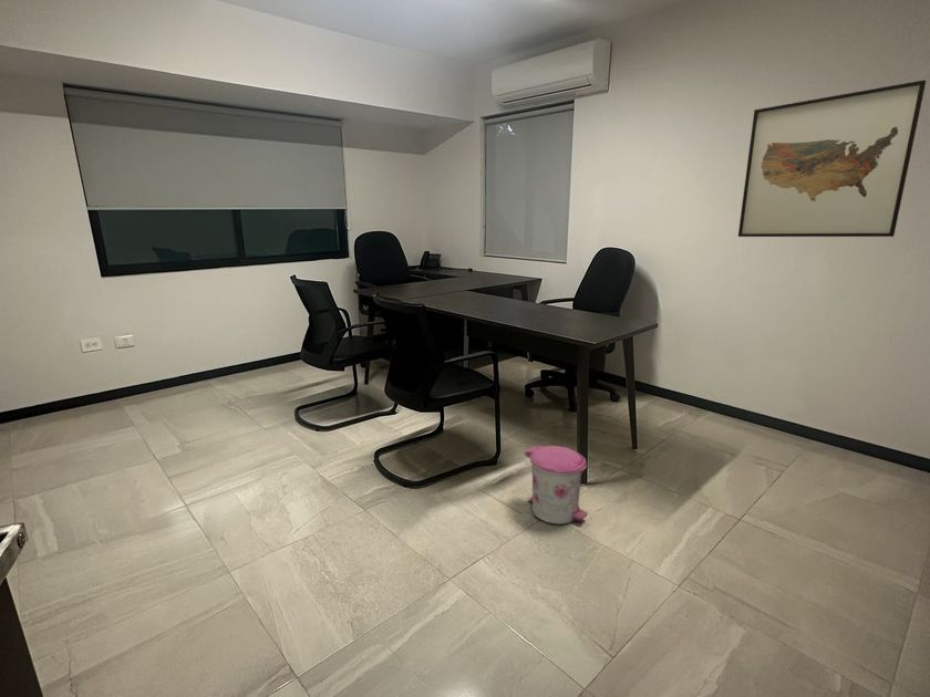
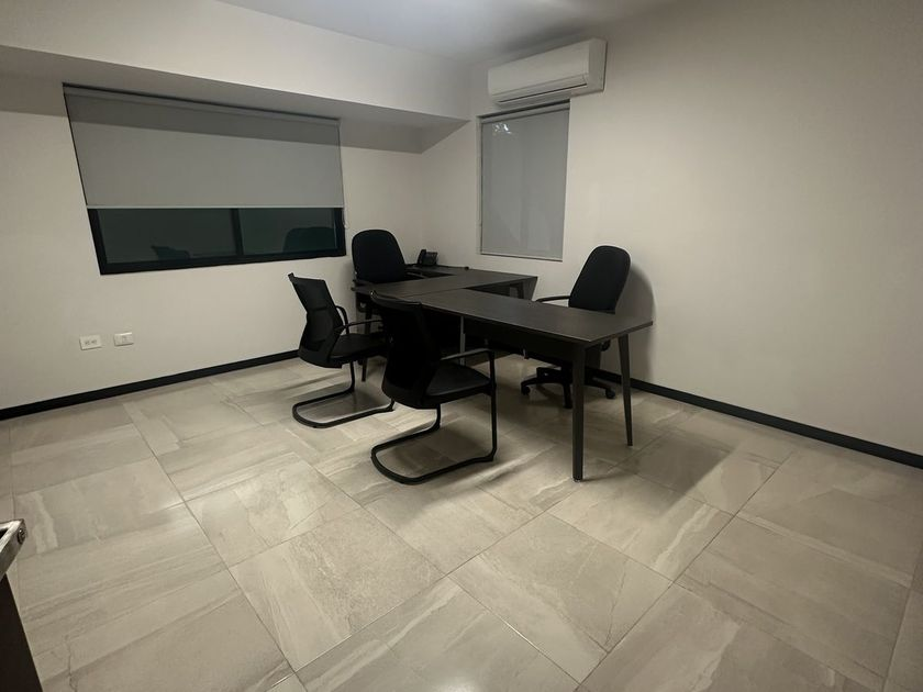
- wall art (819, 168)
- trash can (555, 482)
